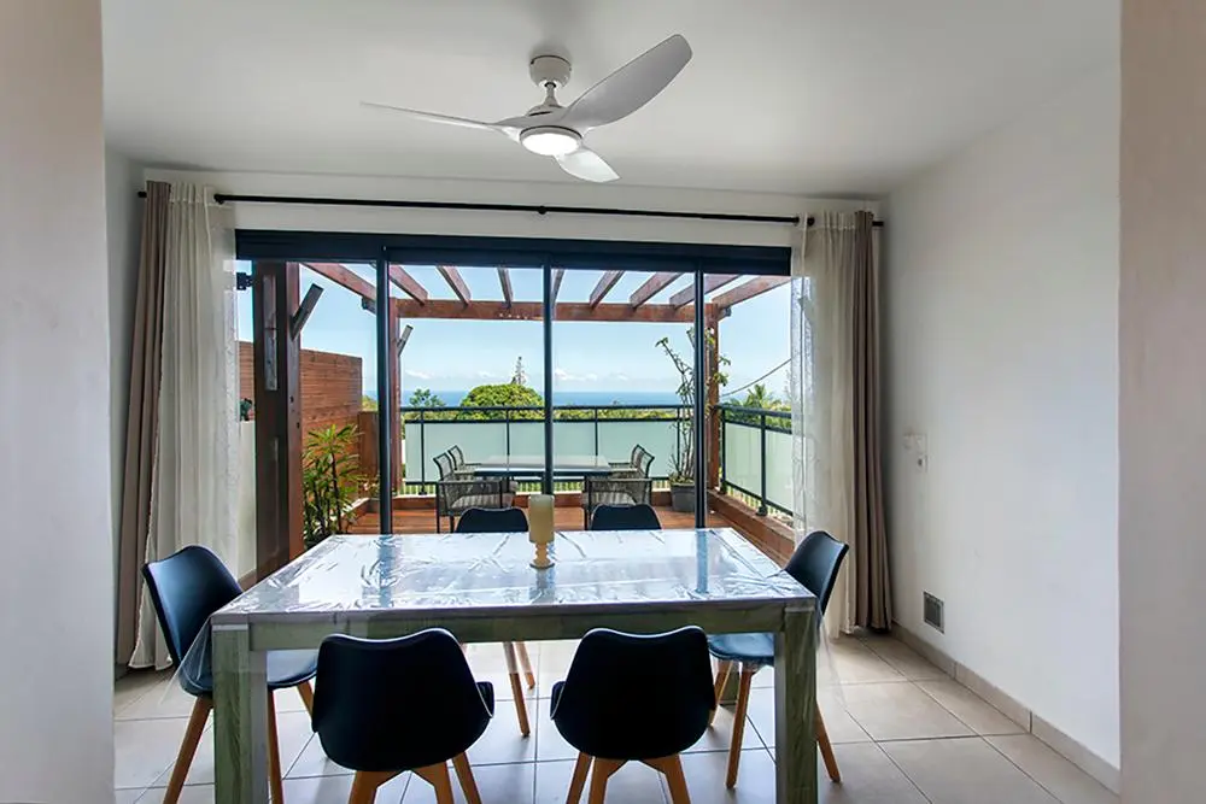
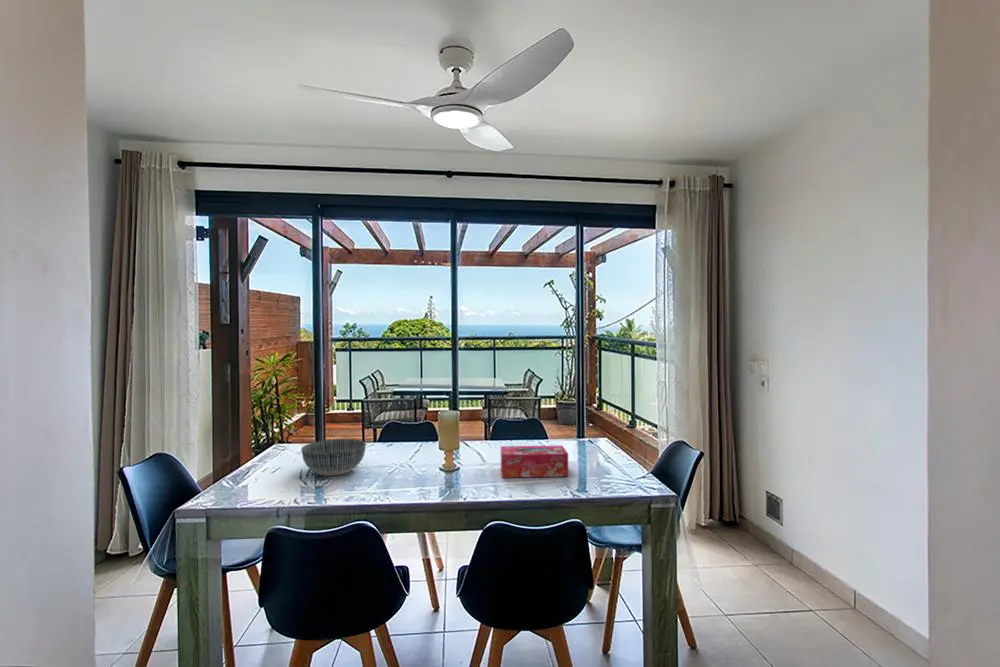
+ bowl (334, 458)
+ tissue box (533, 460)
